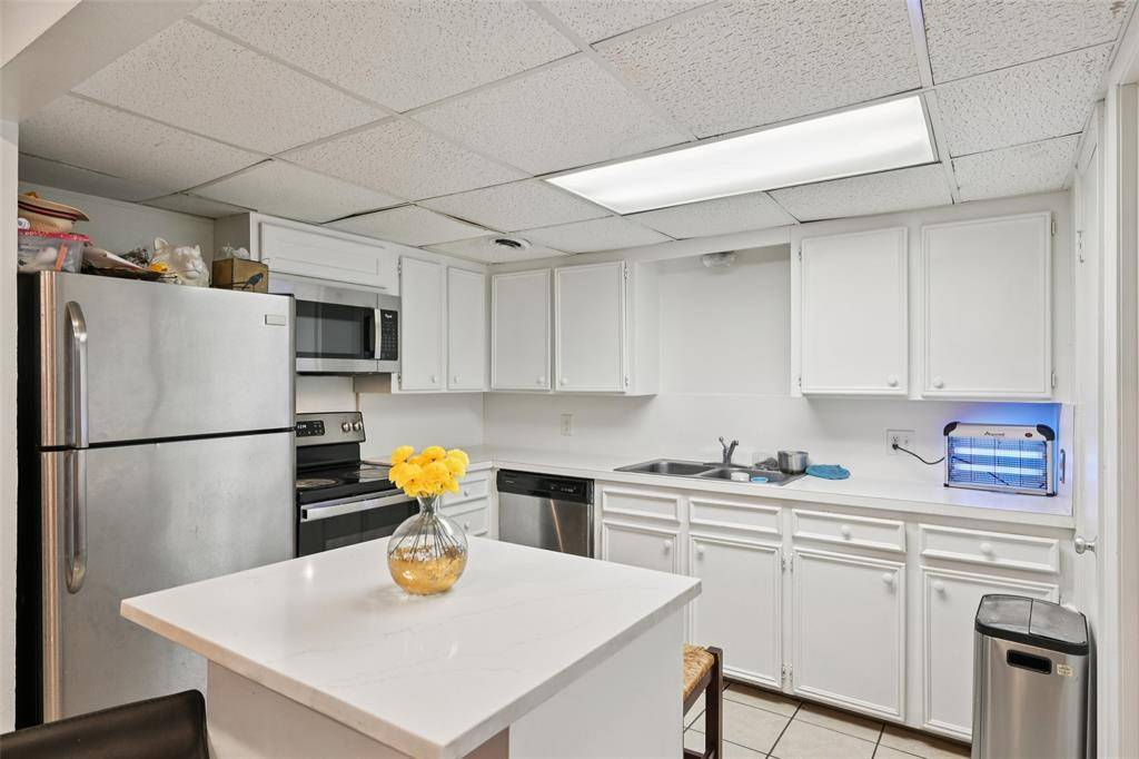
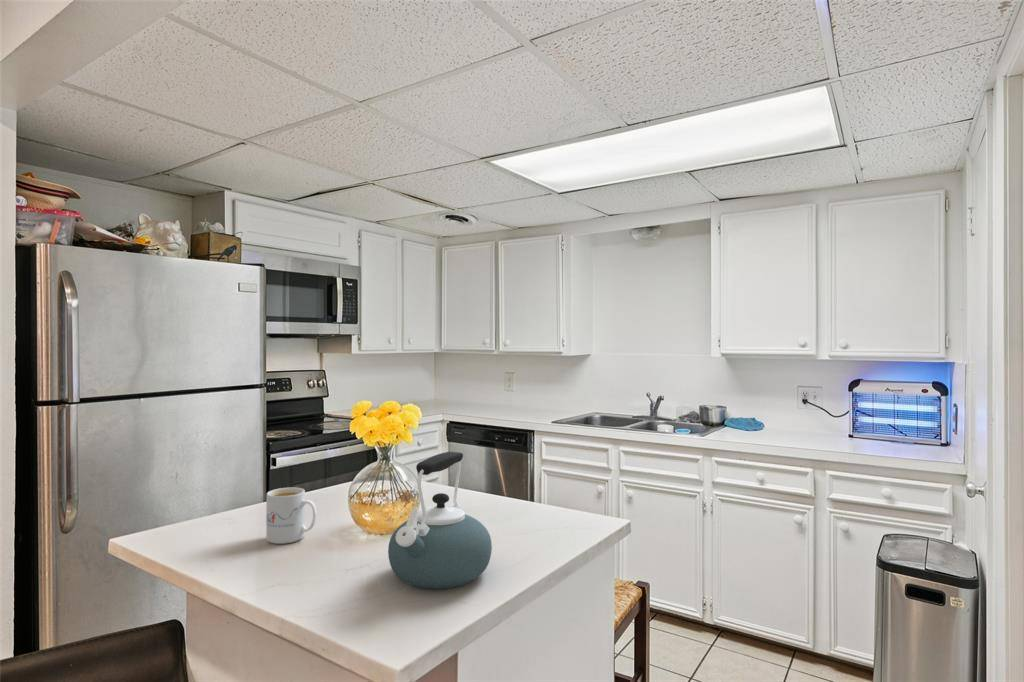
+ mug (292, 515)
+ kettle (435, 517)
